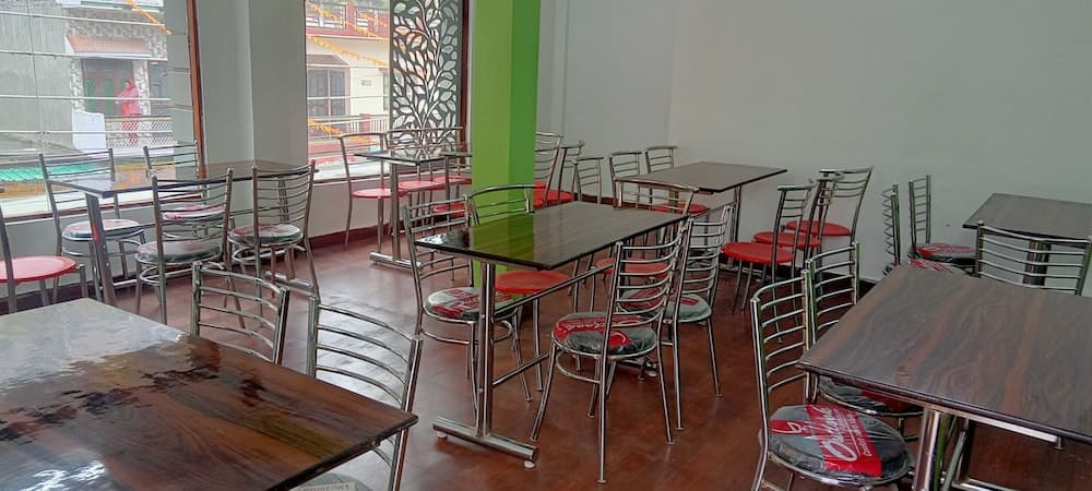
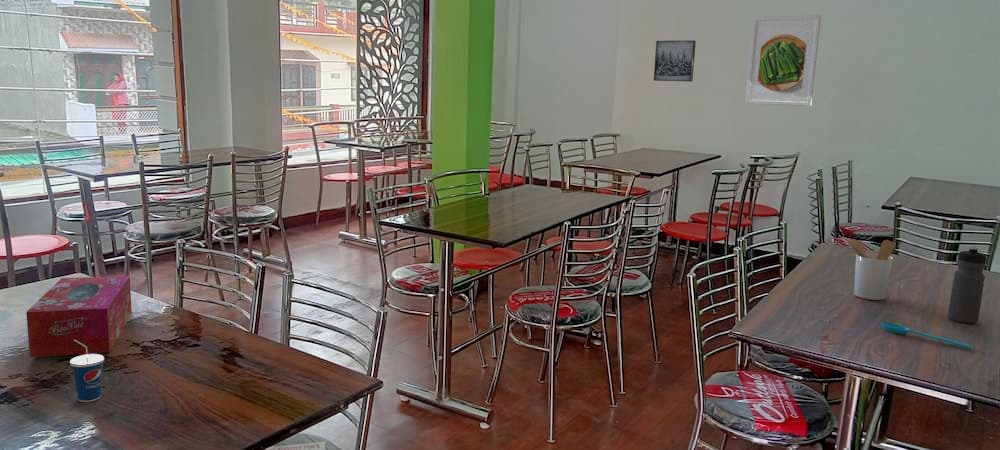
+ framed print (782, 61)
+ water bottle (968, 283)
+ wall art (674, 61)
+ cup (87, 367)
+ spoon (924, 334)
+ tissue box (84, 312)
+ utensil holder (865, 266)
